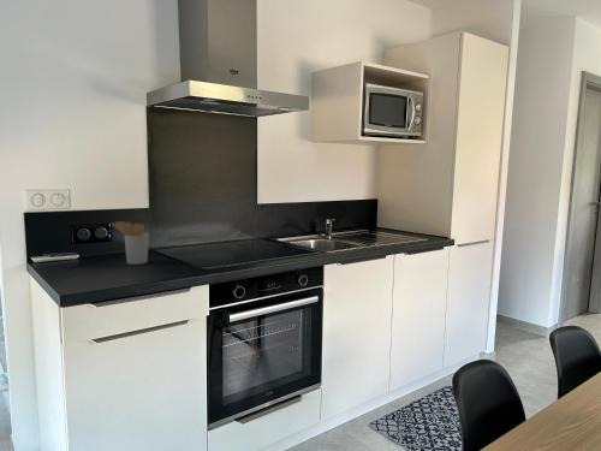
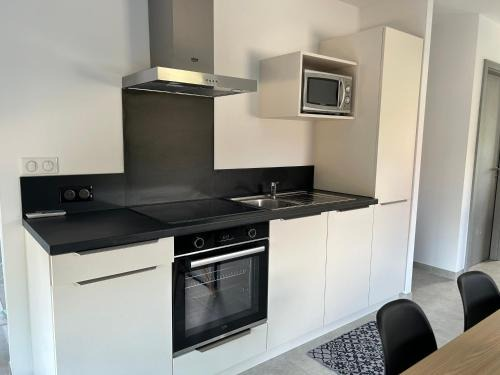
- utensil holder (130, 241)
